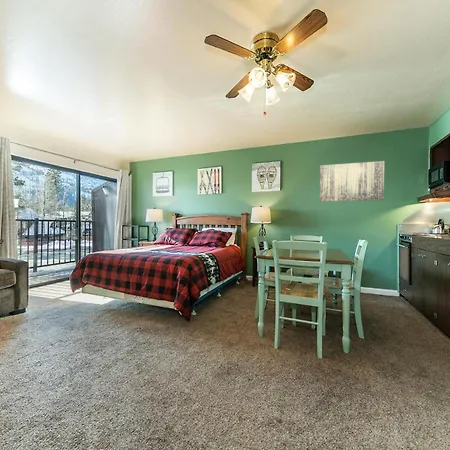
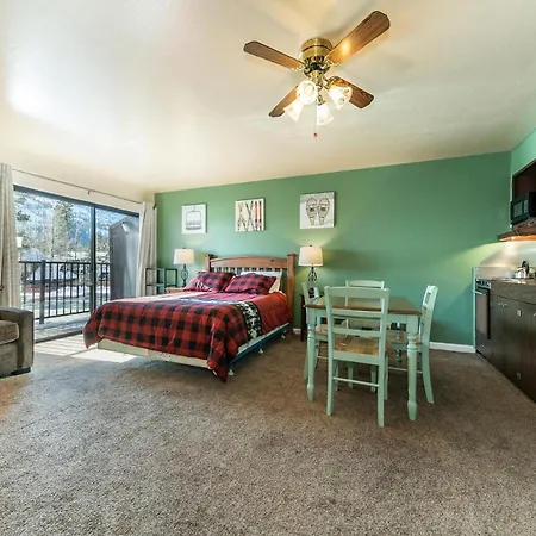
- wall art (350, 182)
